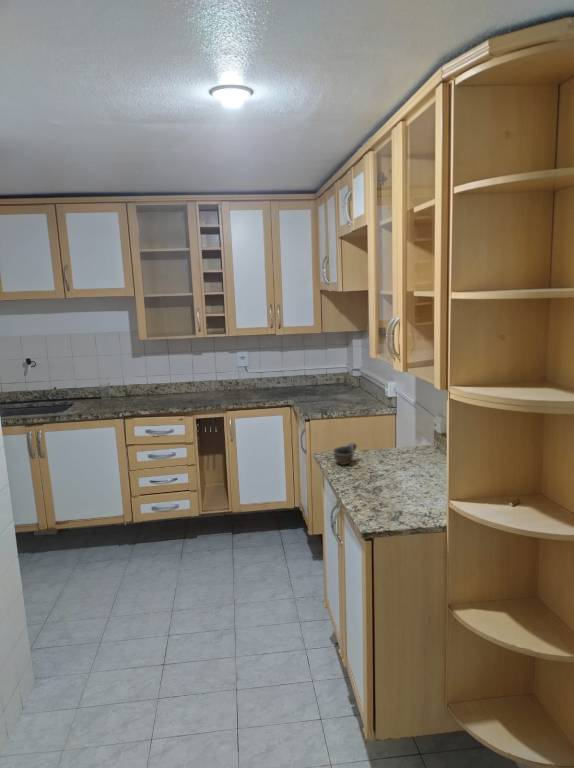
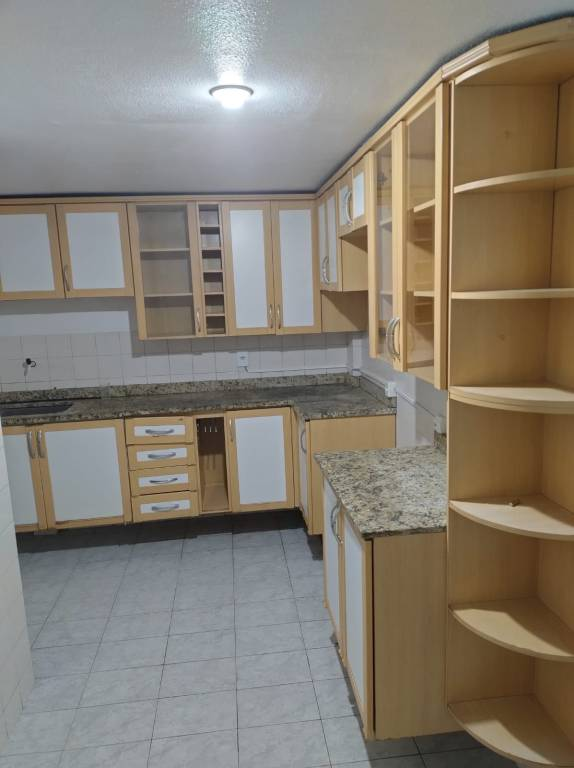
- cup (345, 454)
